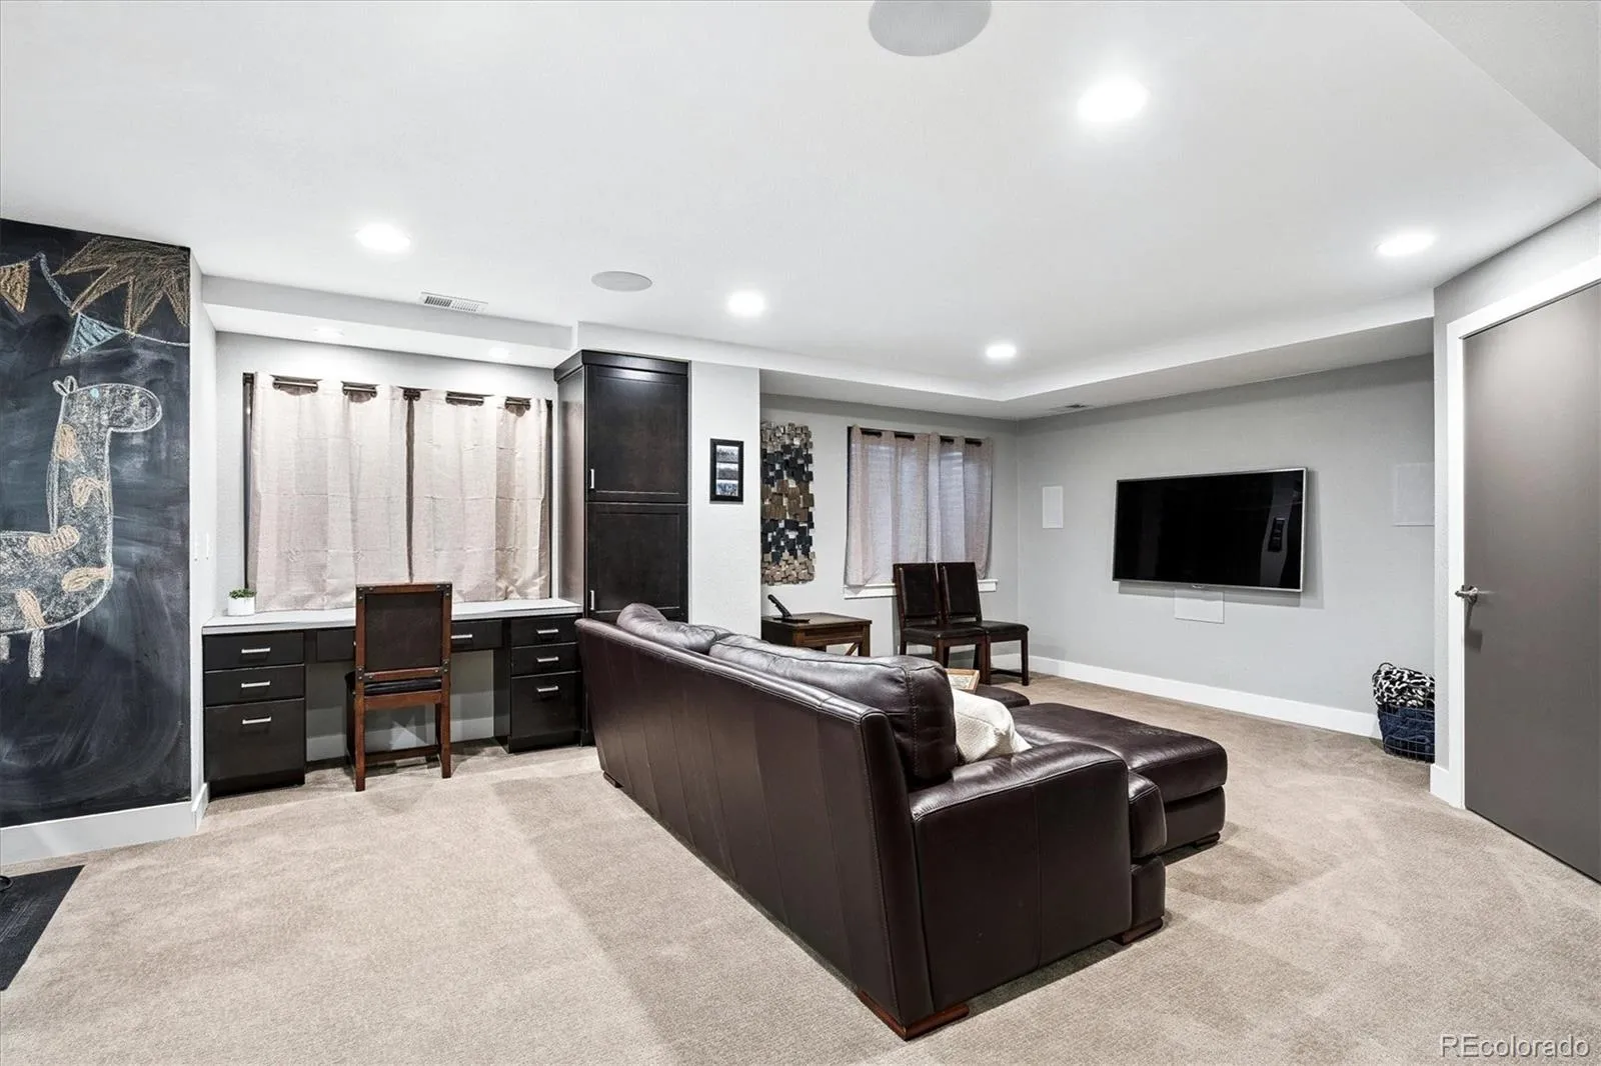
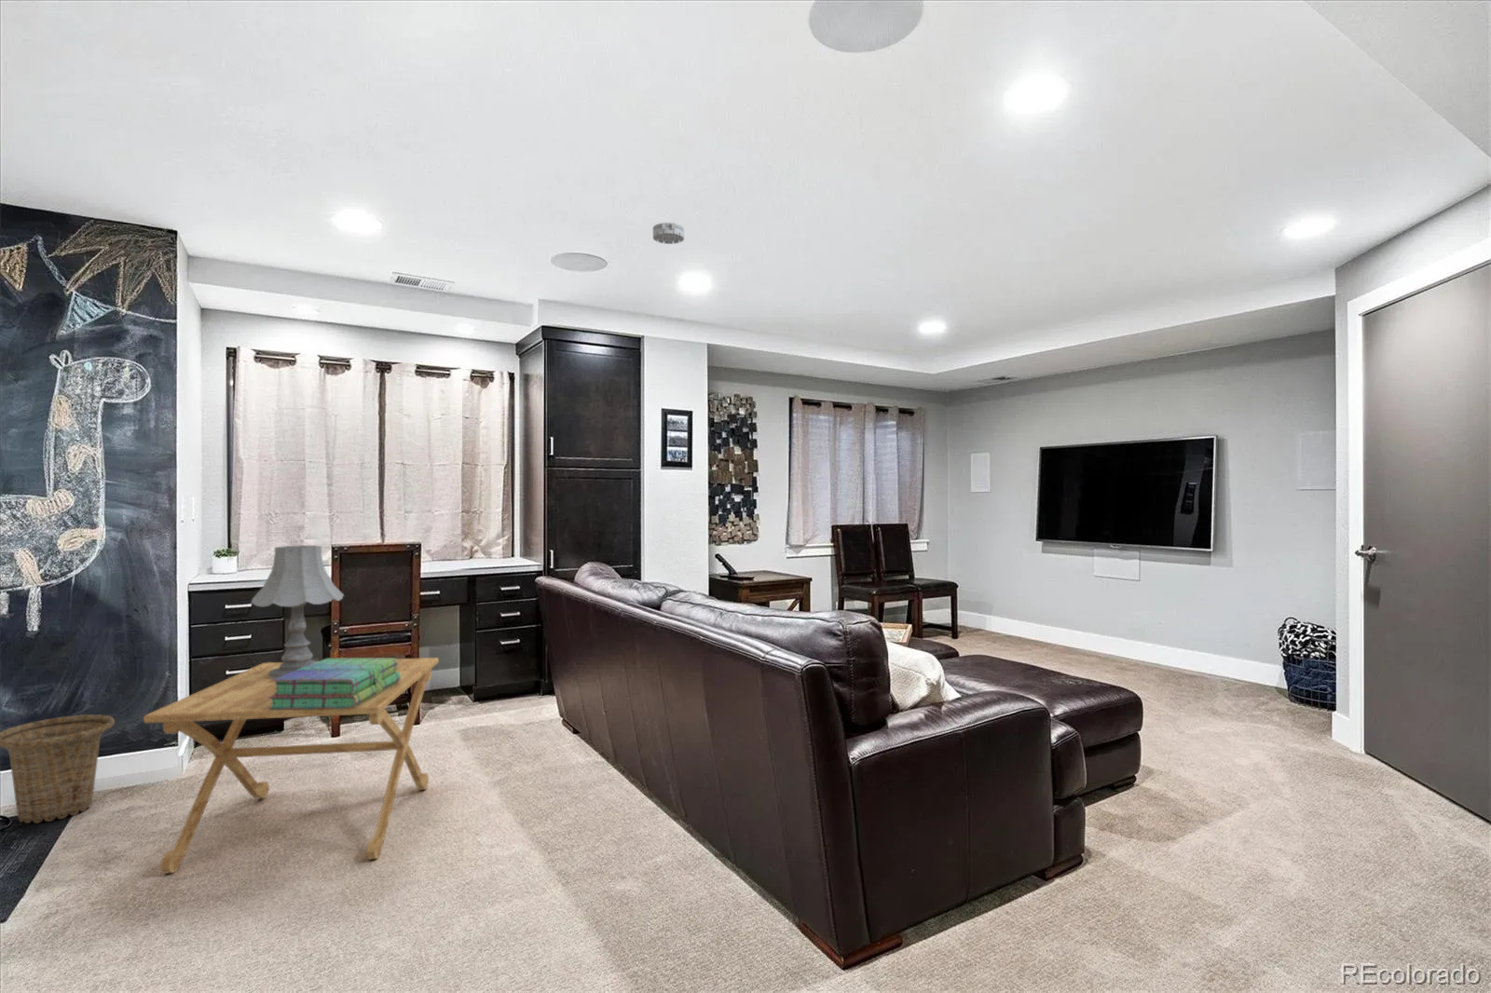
+ smoke detector (668, 232)
+ side table (313, 753)
+ basket (55, 769)
+ table lamp (297, 610)
+ stack of books (338, 680)
